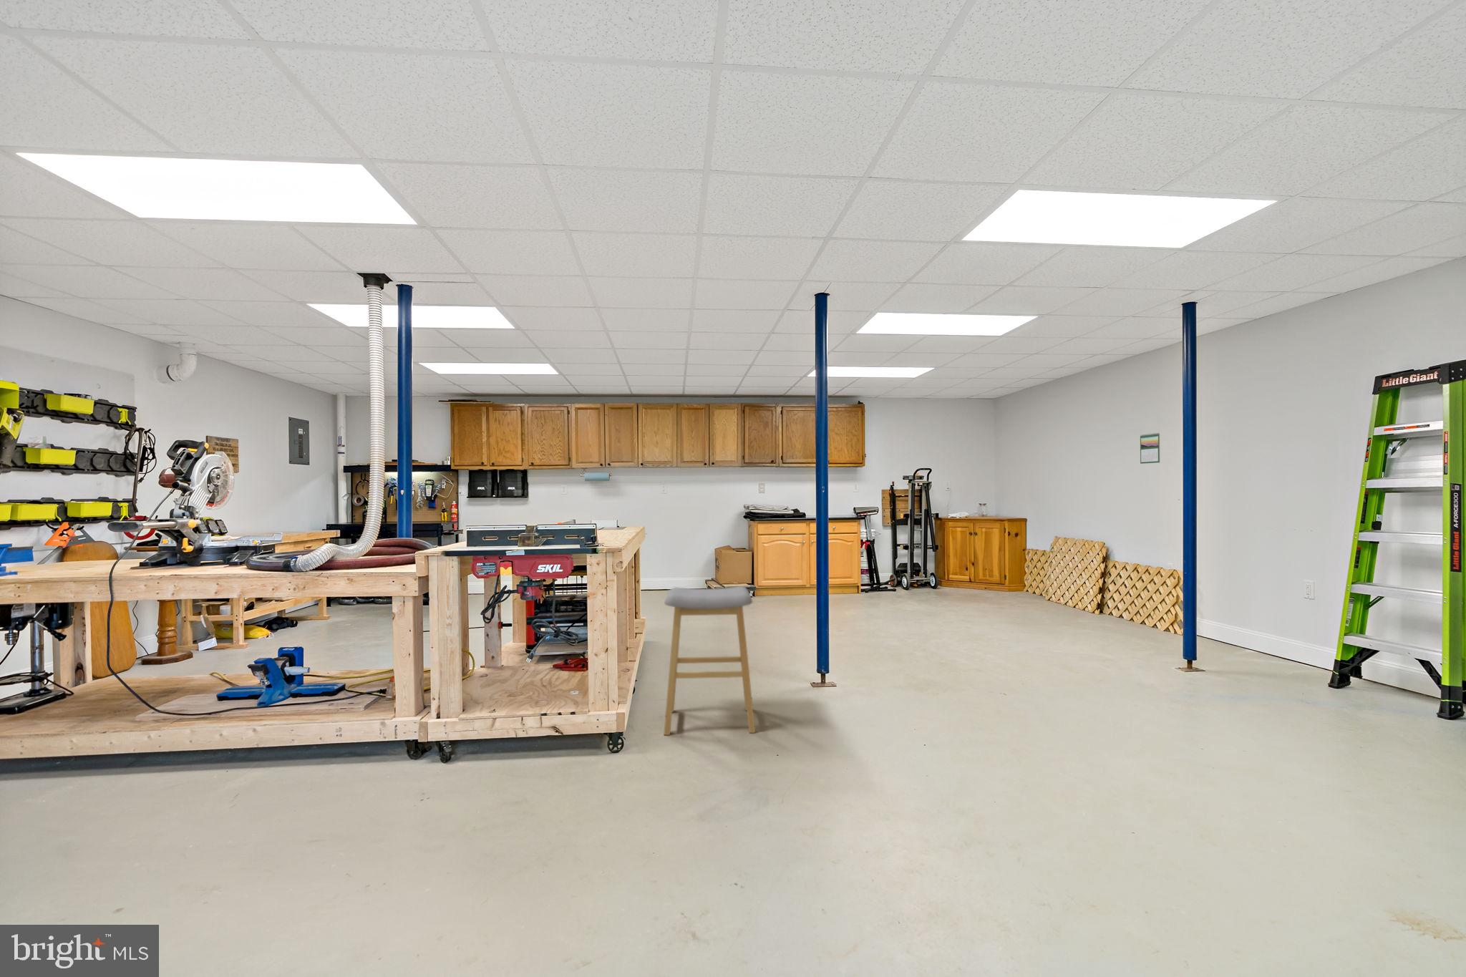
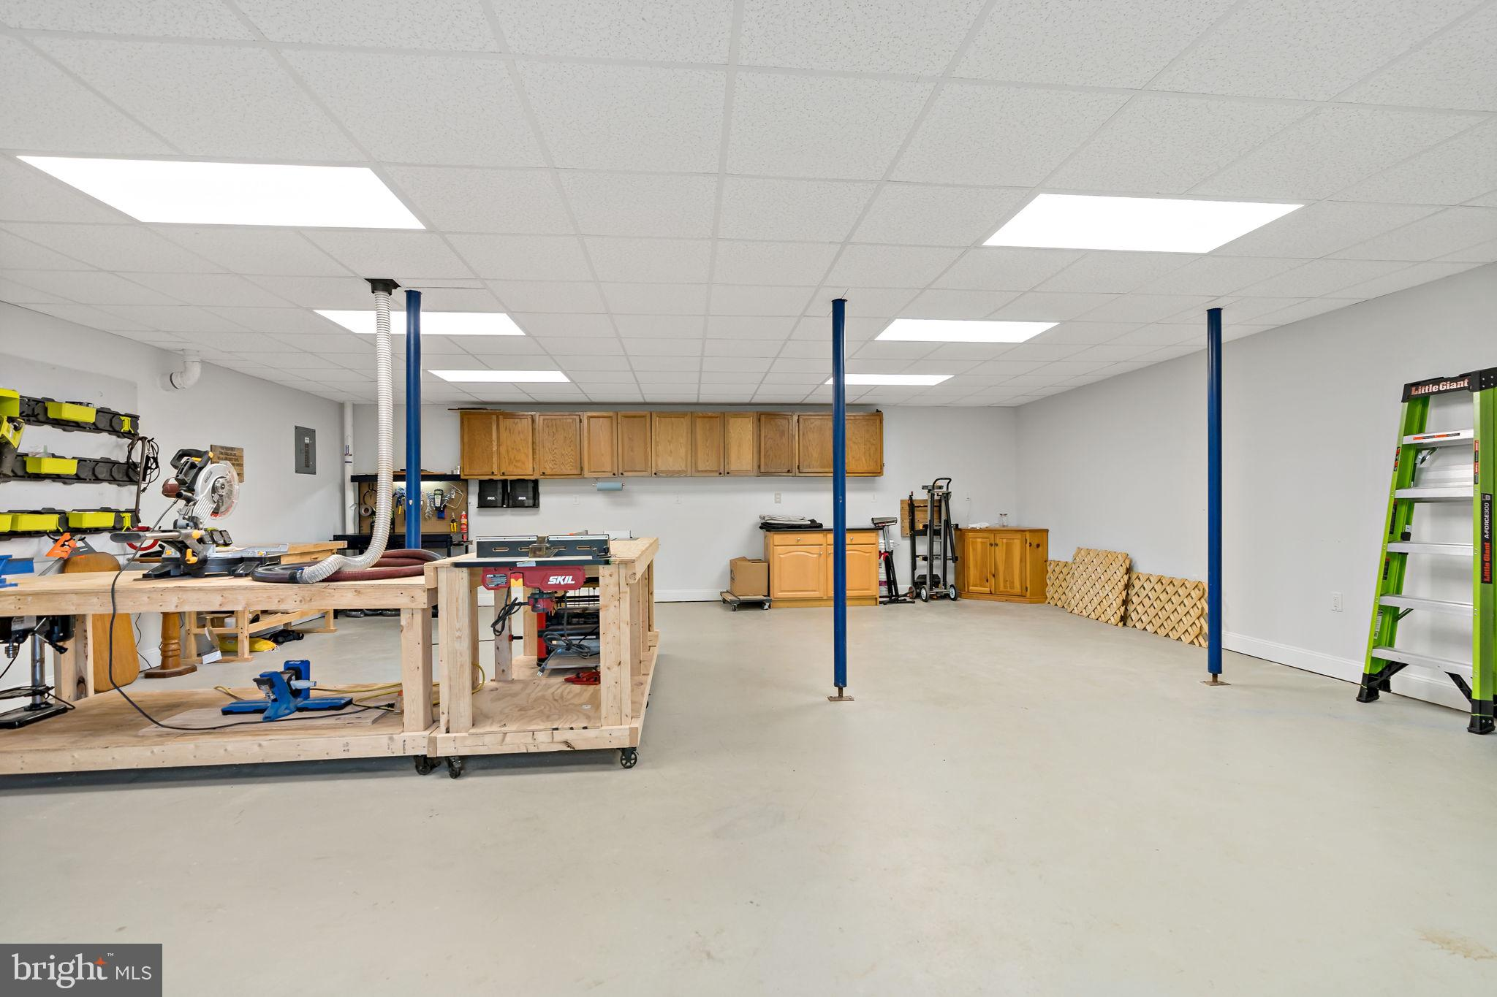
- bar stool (708, 658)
- calendar (1150, 448)
